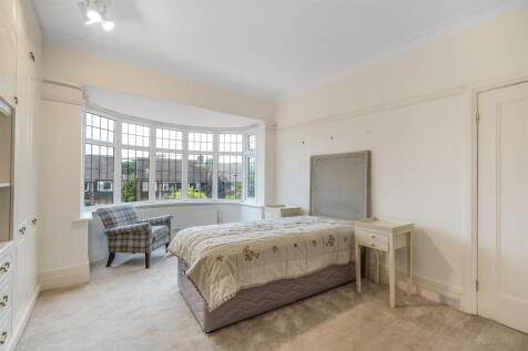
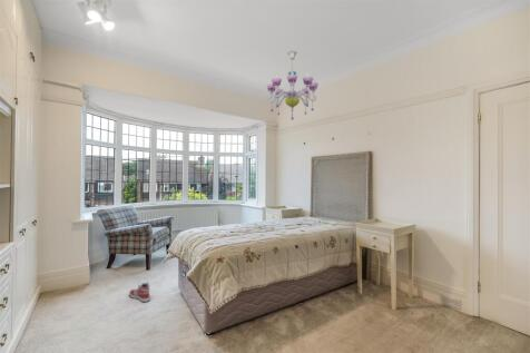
+ sneaker (139, 288)
+ chandelier (292, 86)
